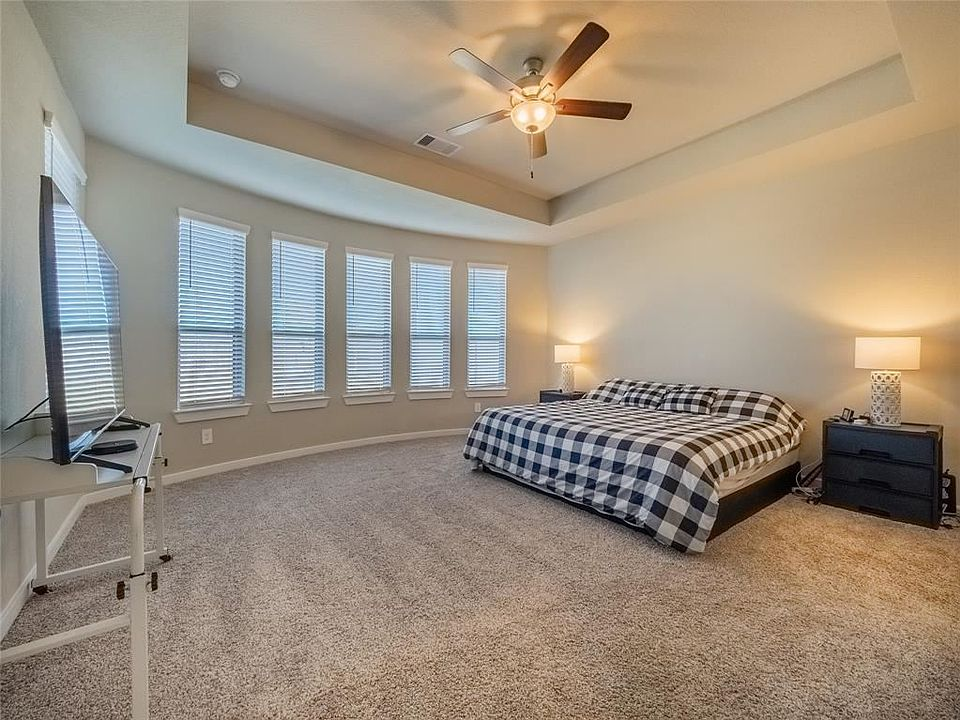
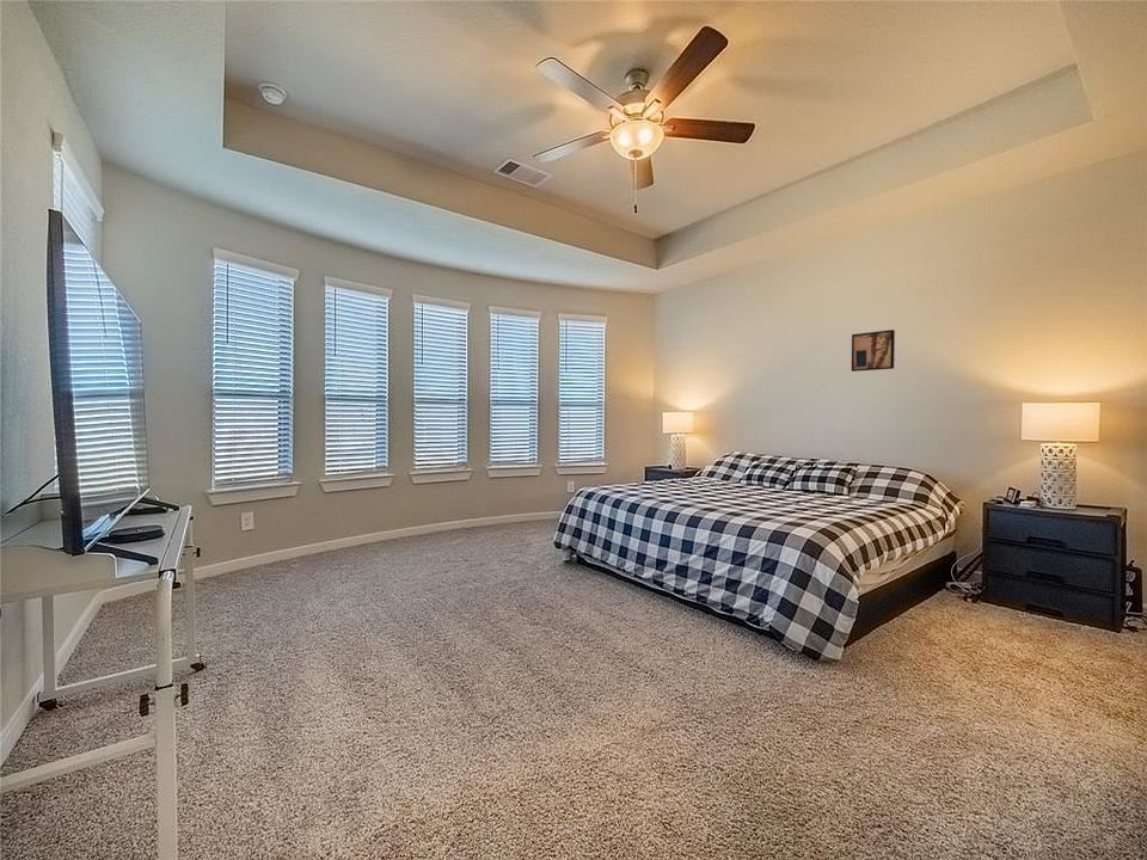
+ wall art (872, 351)
